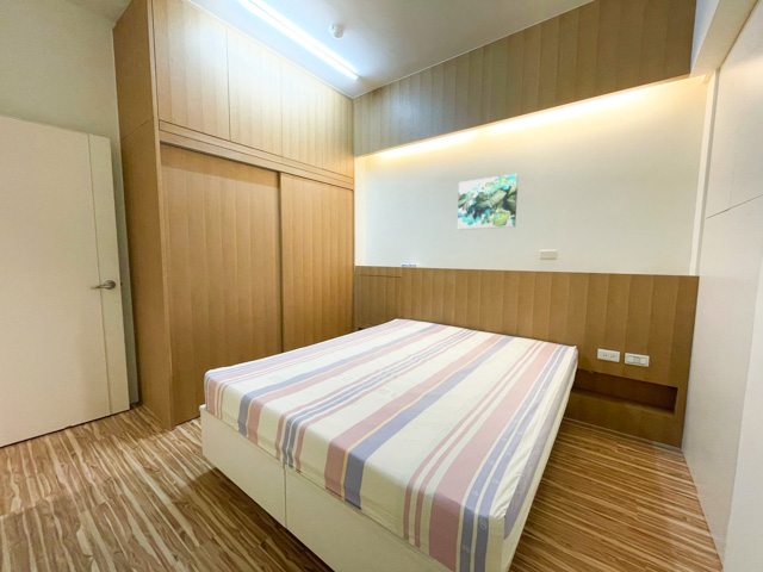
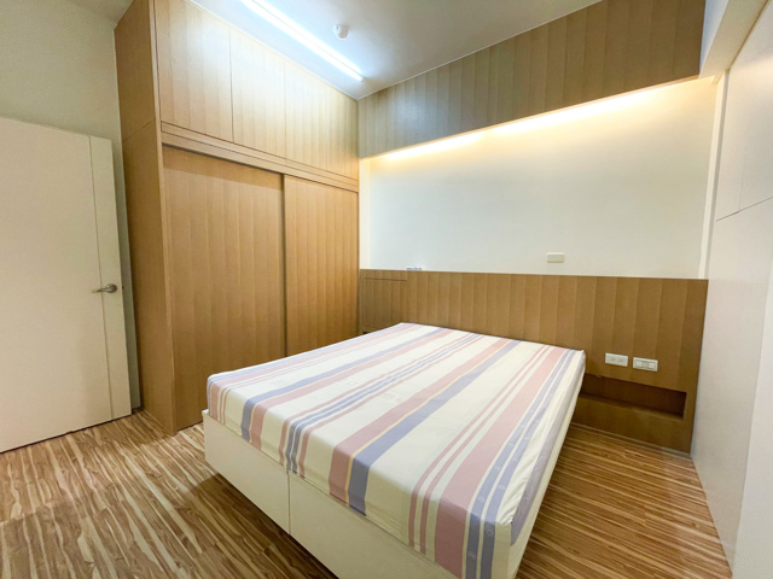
- wall art (485, 203)
